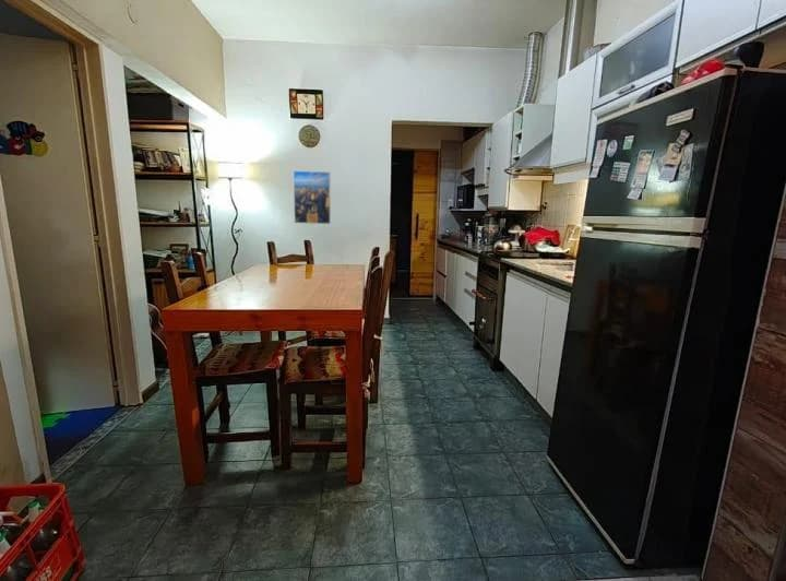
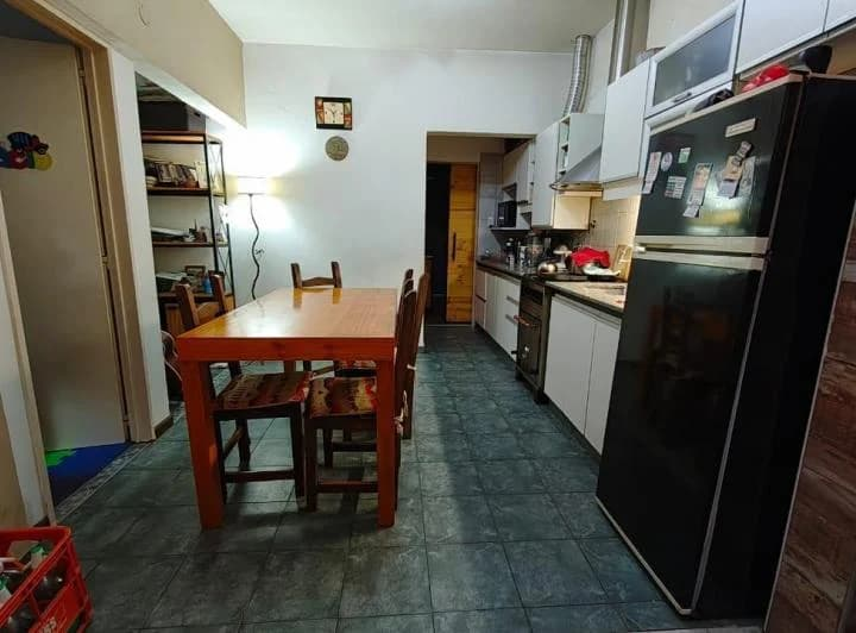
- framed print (311, 198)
